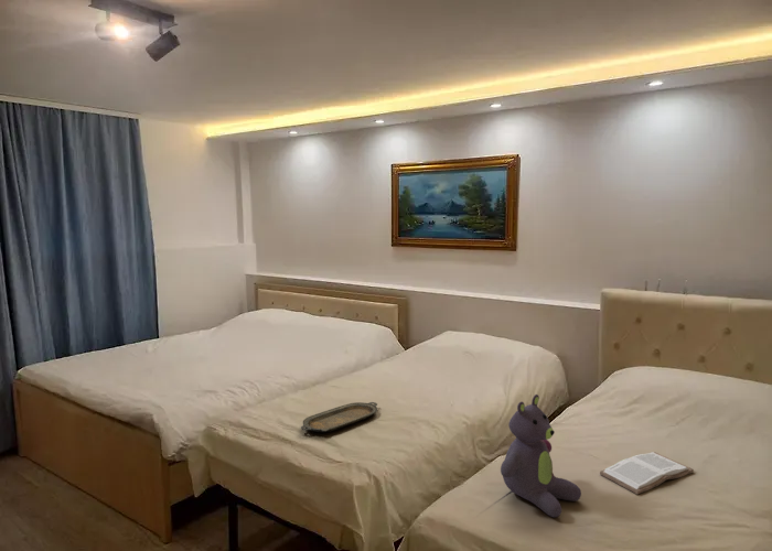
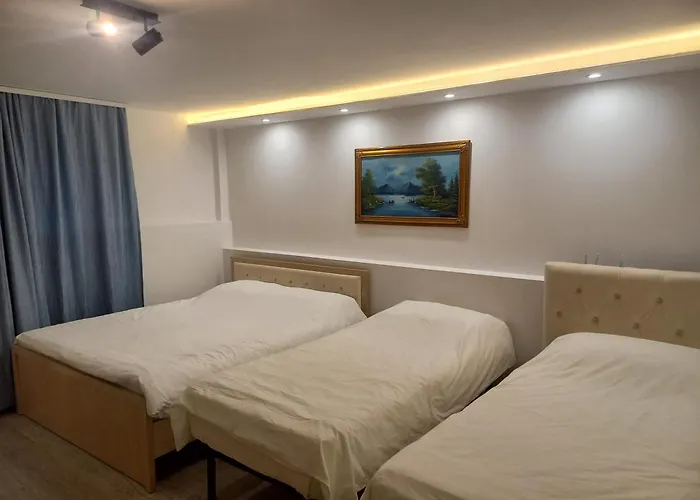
- serving tray (341, 417)
- book (646, 468)
- stuffed bear (540, 451)
